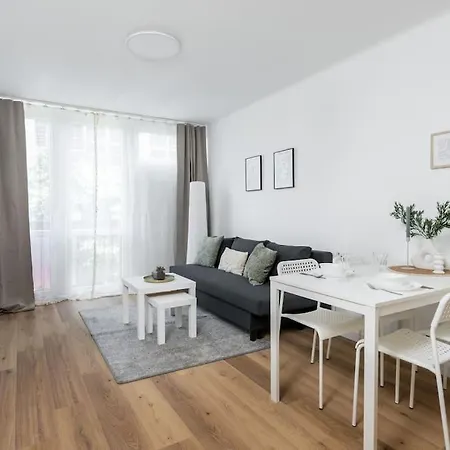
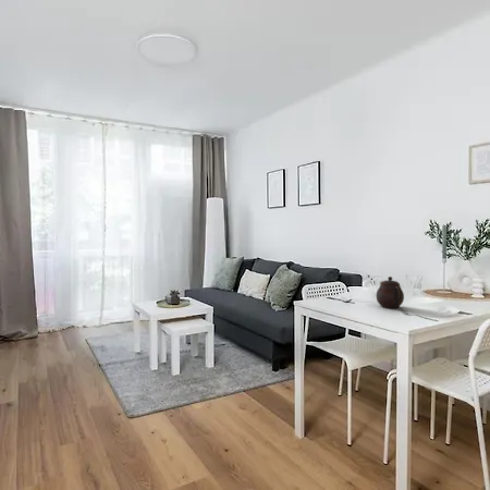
+ teapot (390, 292)
